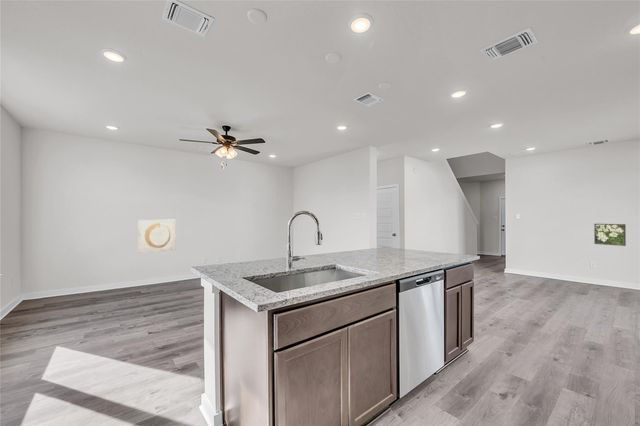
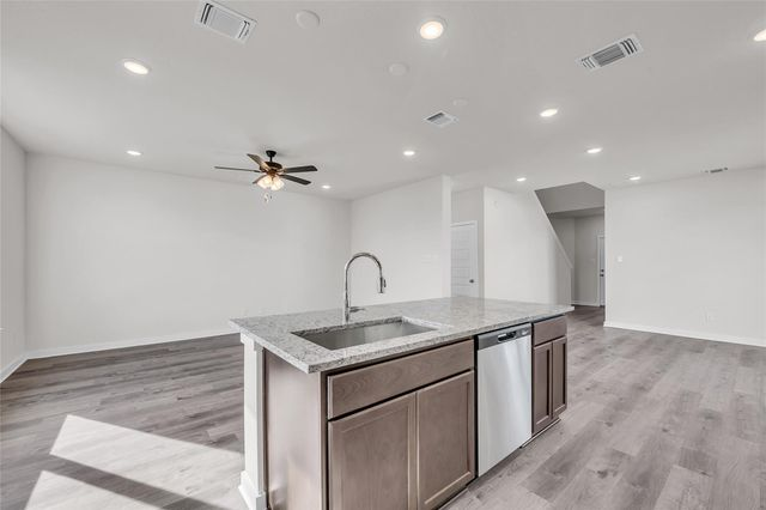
- wall art (157, 235)
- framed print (609, 234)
